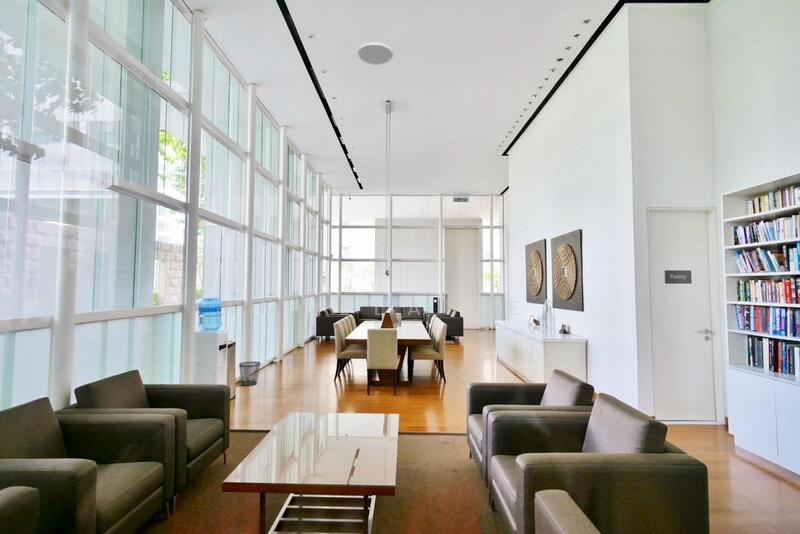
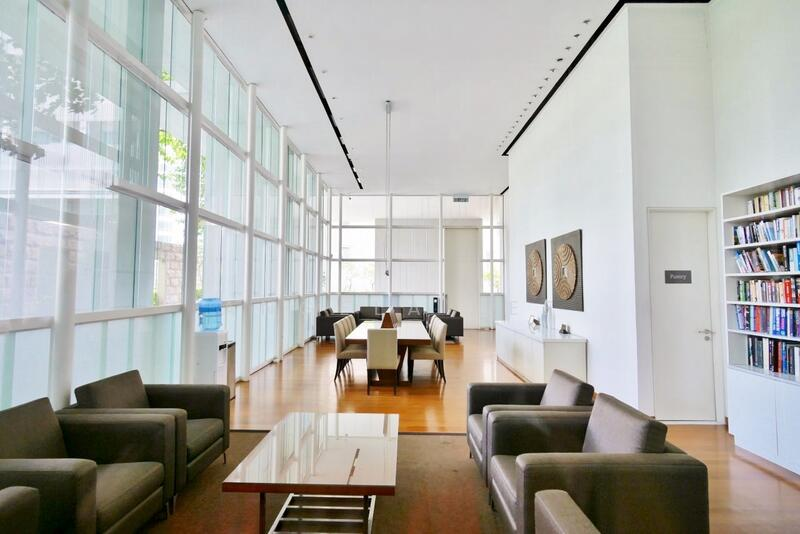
- ceiling light (375, 54)
- wastebasket (249, 374)
